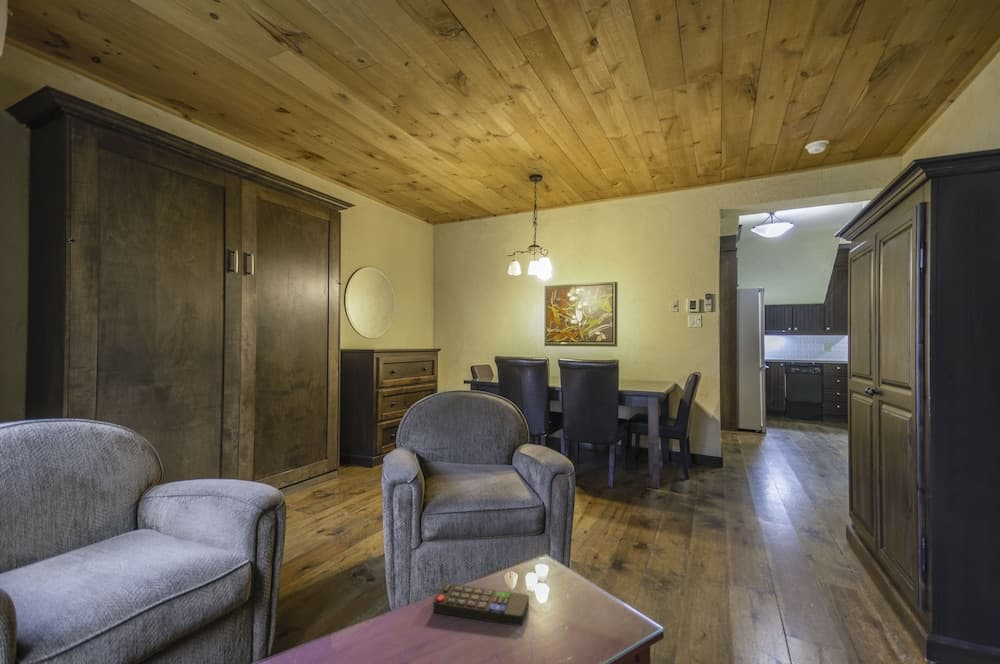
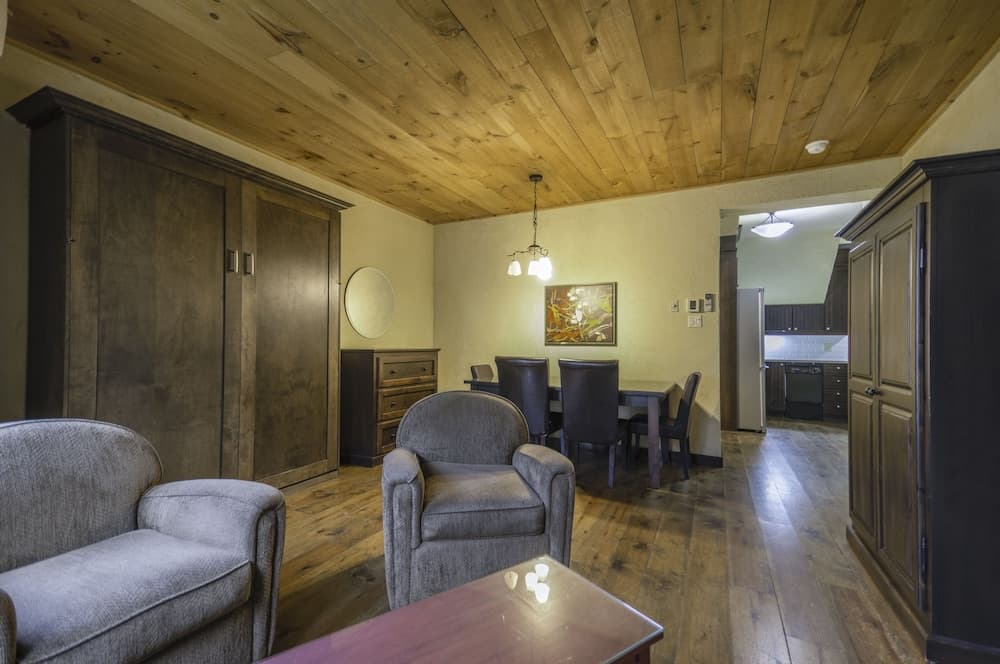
- remote control (481, 602)
